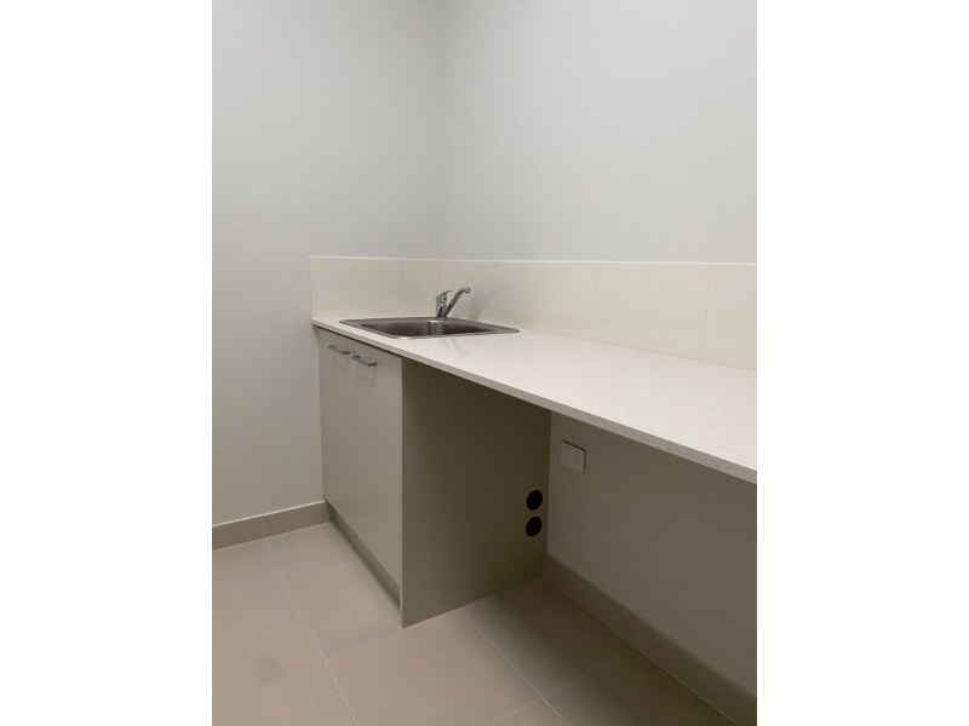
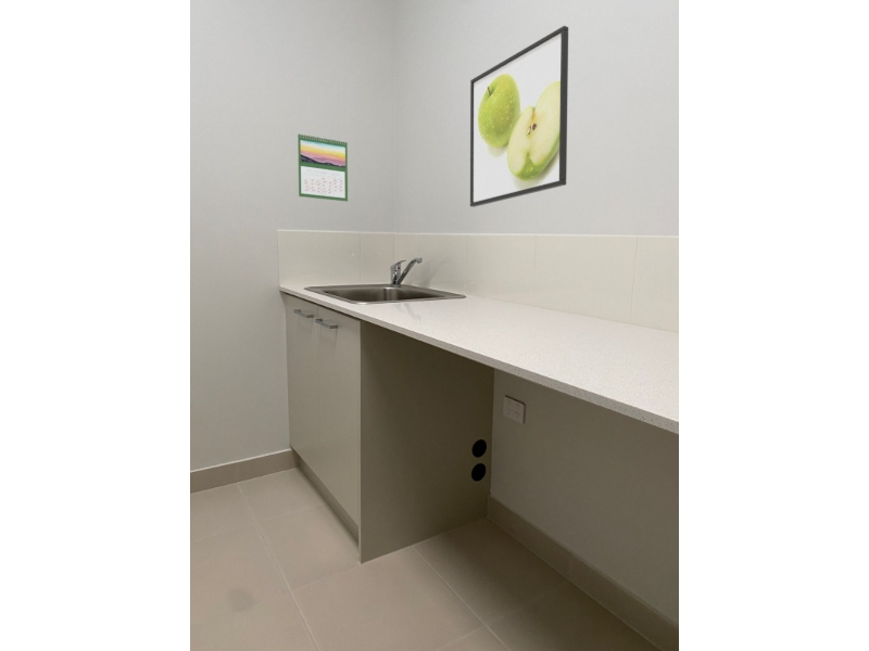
+ calendar (323, 167)
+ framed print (513, 127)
